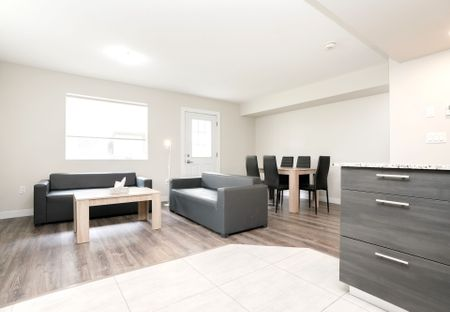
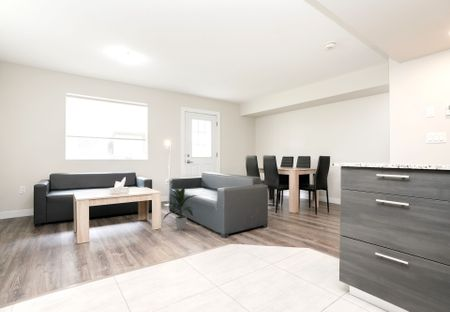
+ indoor plant (179, 207)
